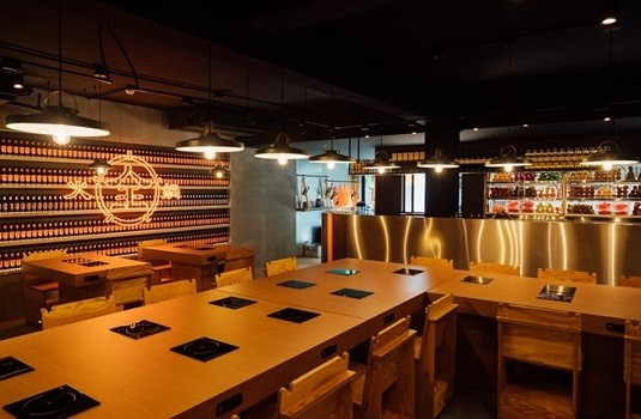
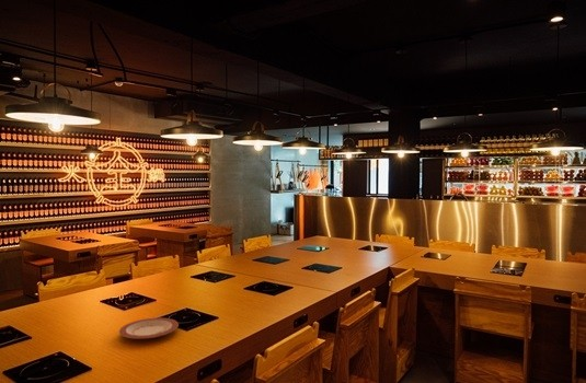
+ plate (149, 329)
